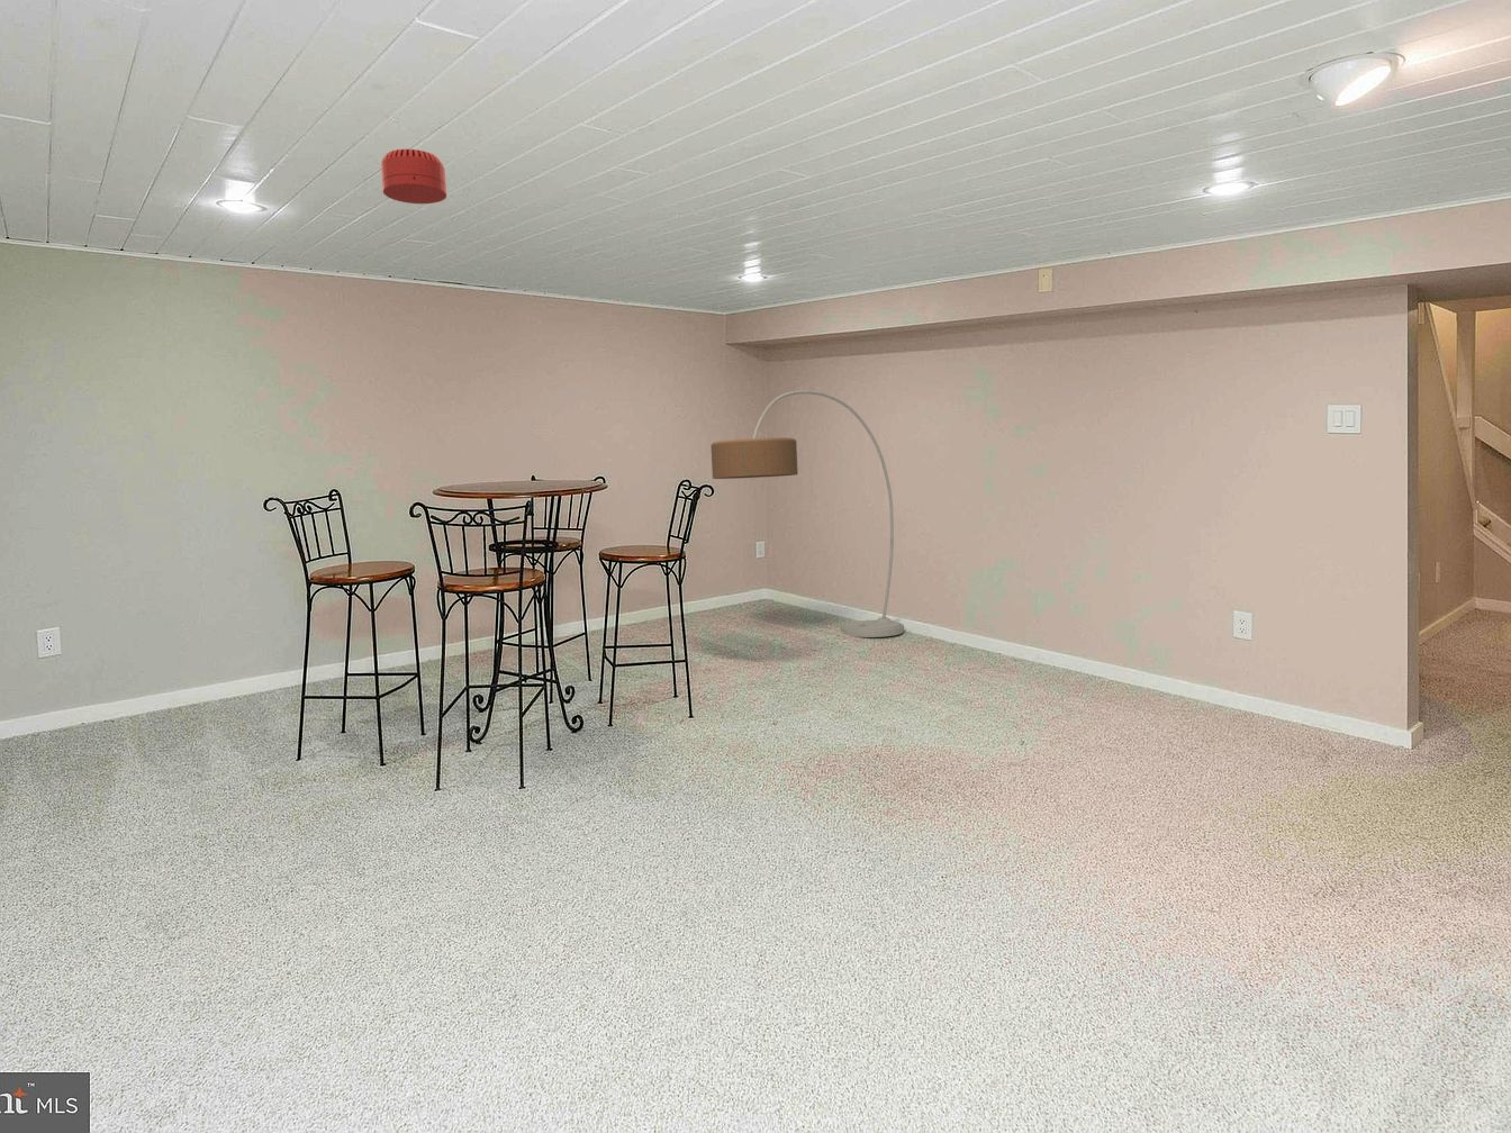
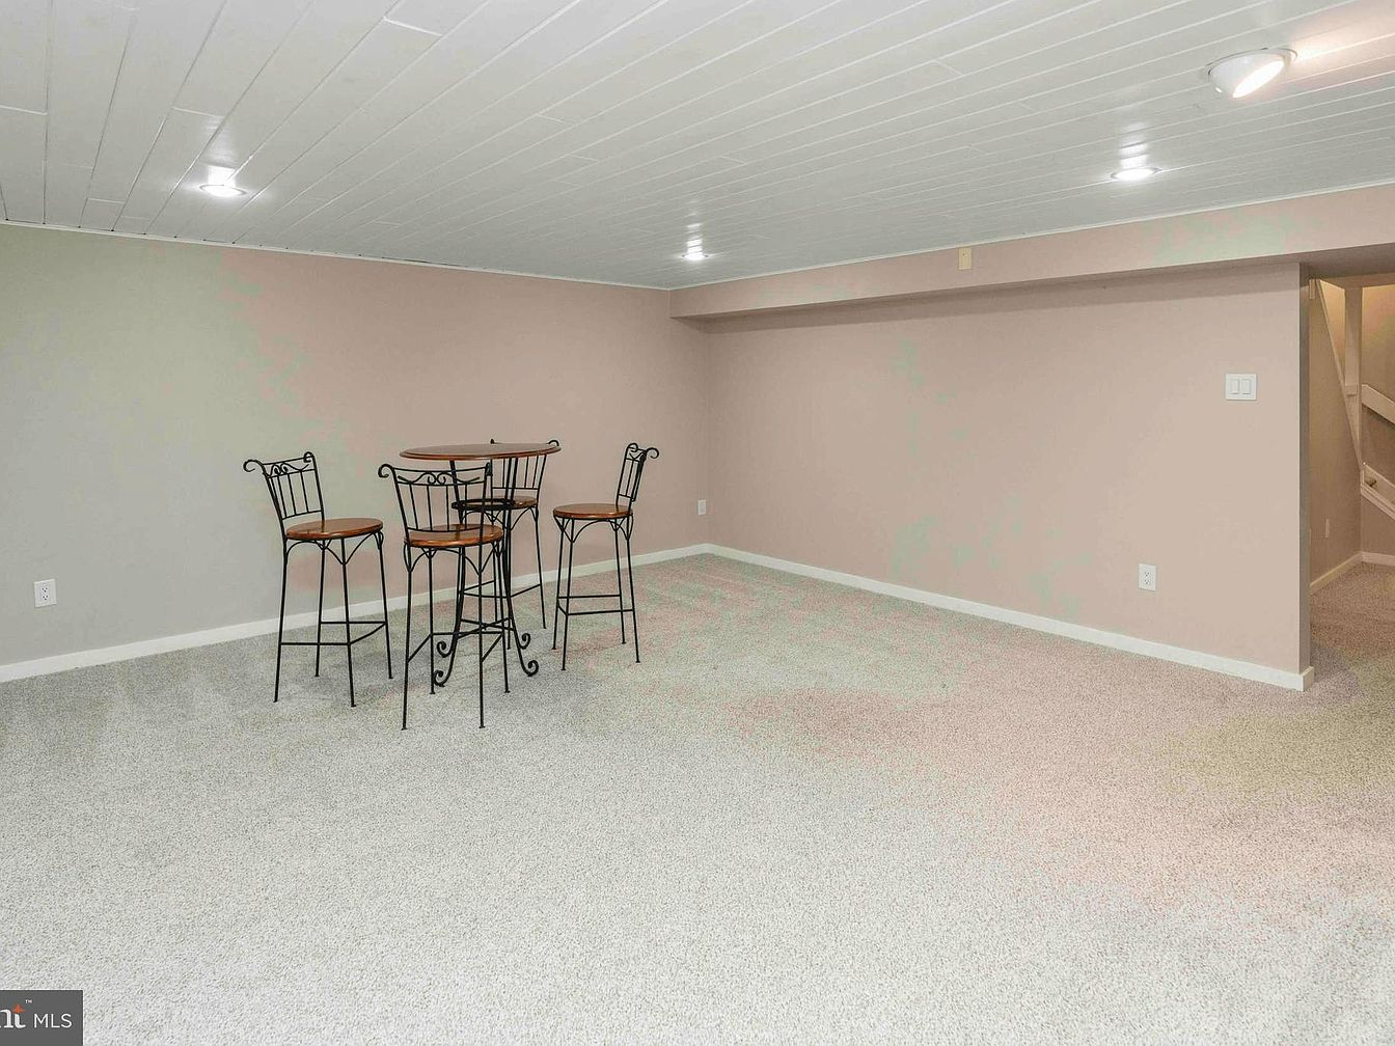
- smoke detector (414, 175)
- floor lamp (795, 475)
